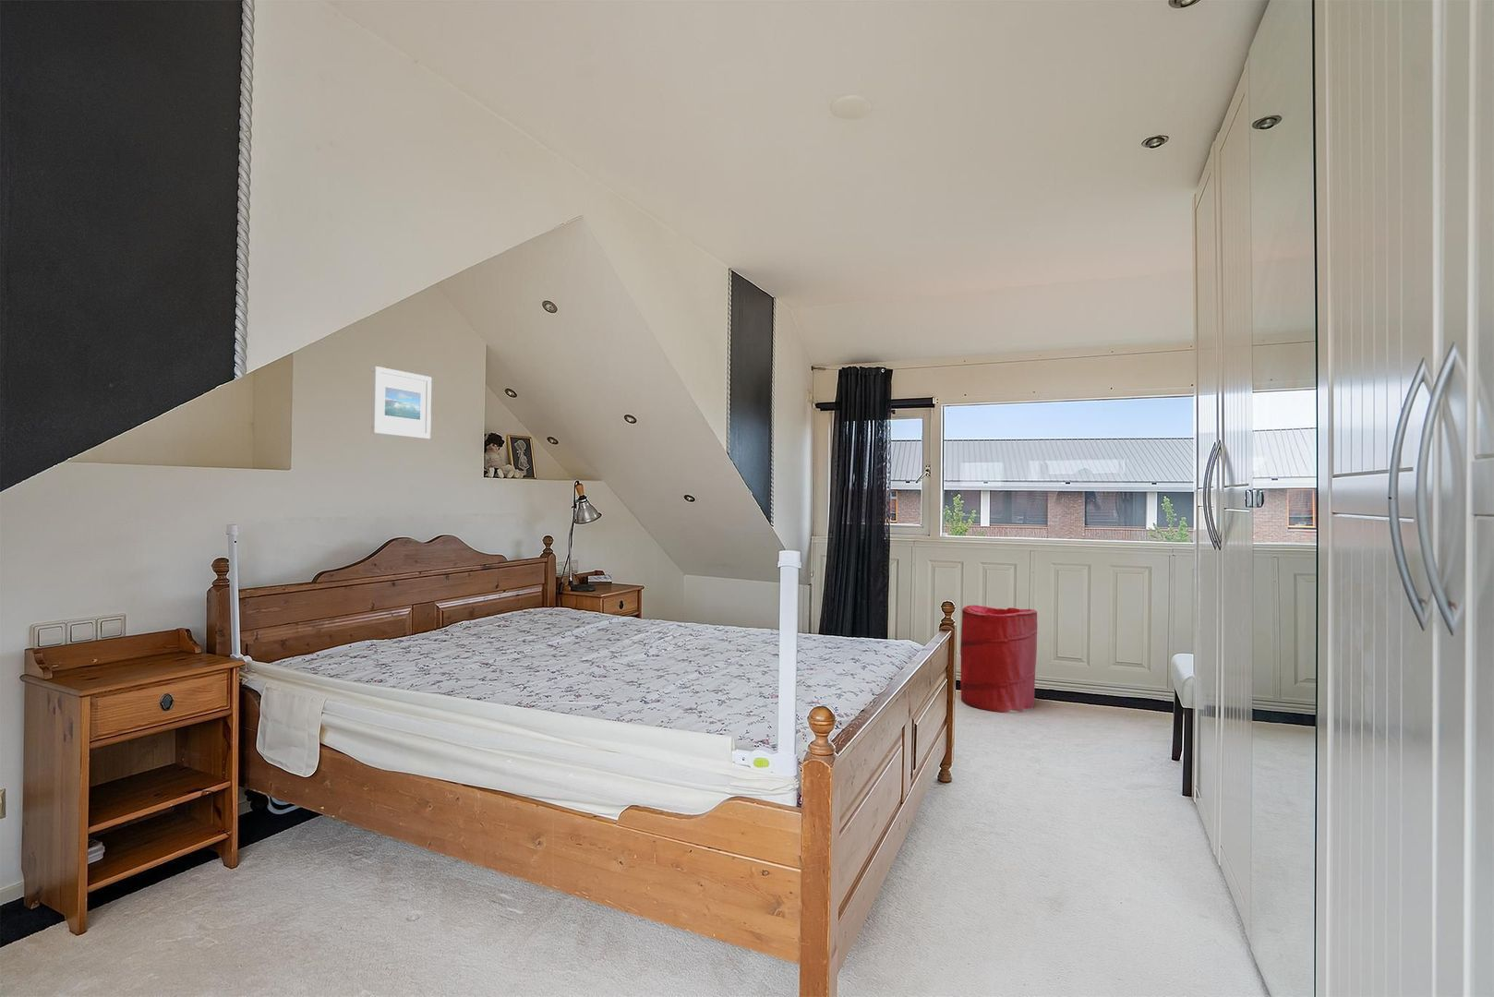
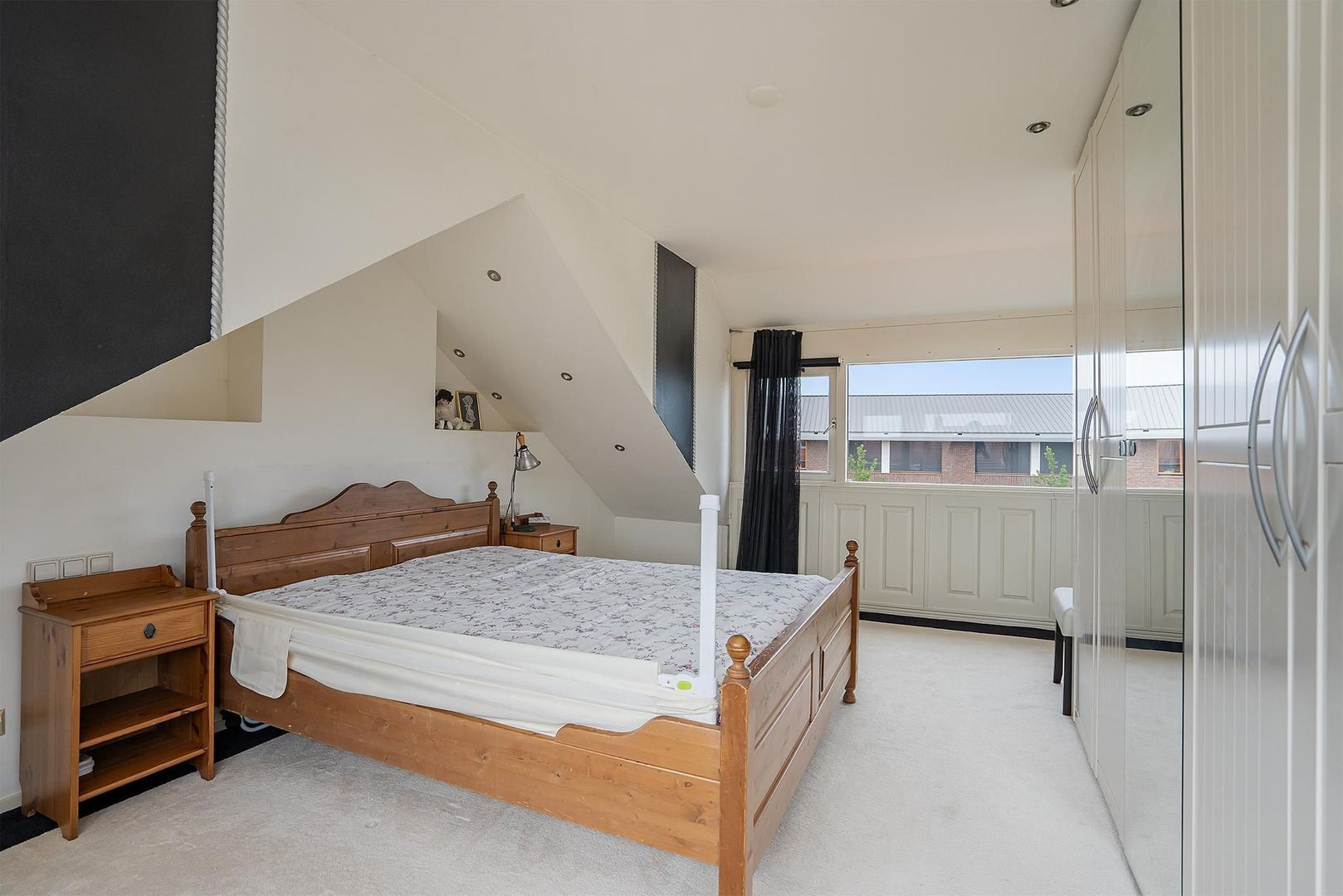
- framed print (402, 404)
- laundry hamper (998, 653)
